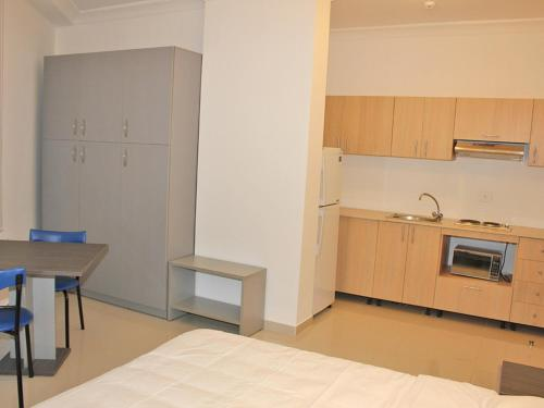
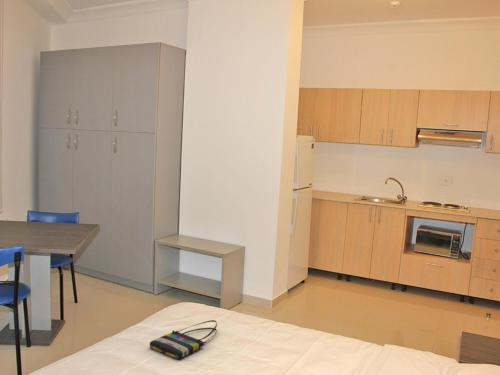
+ tote bag (189, 336)
